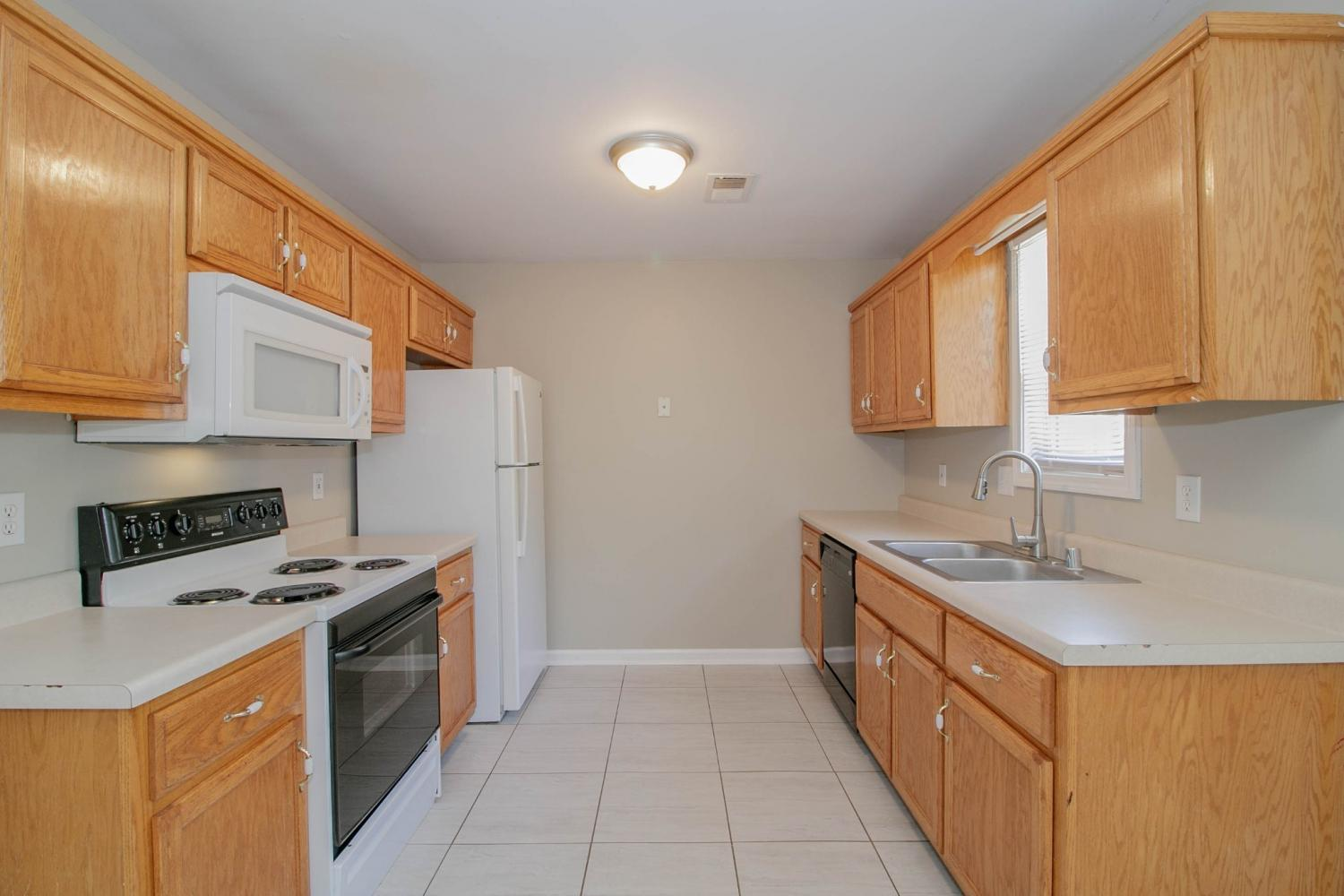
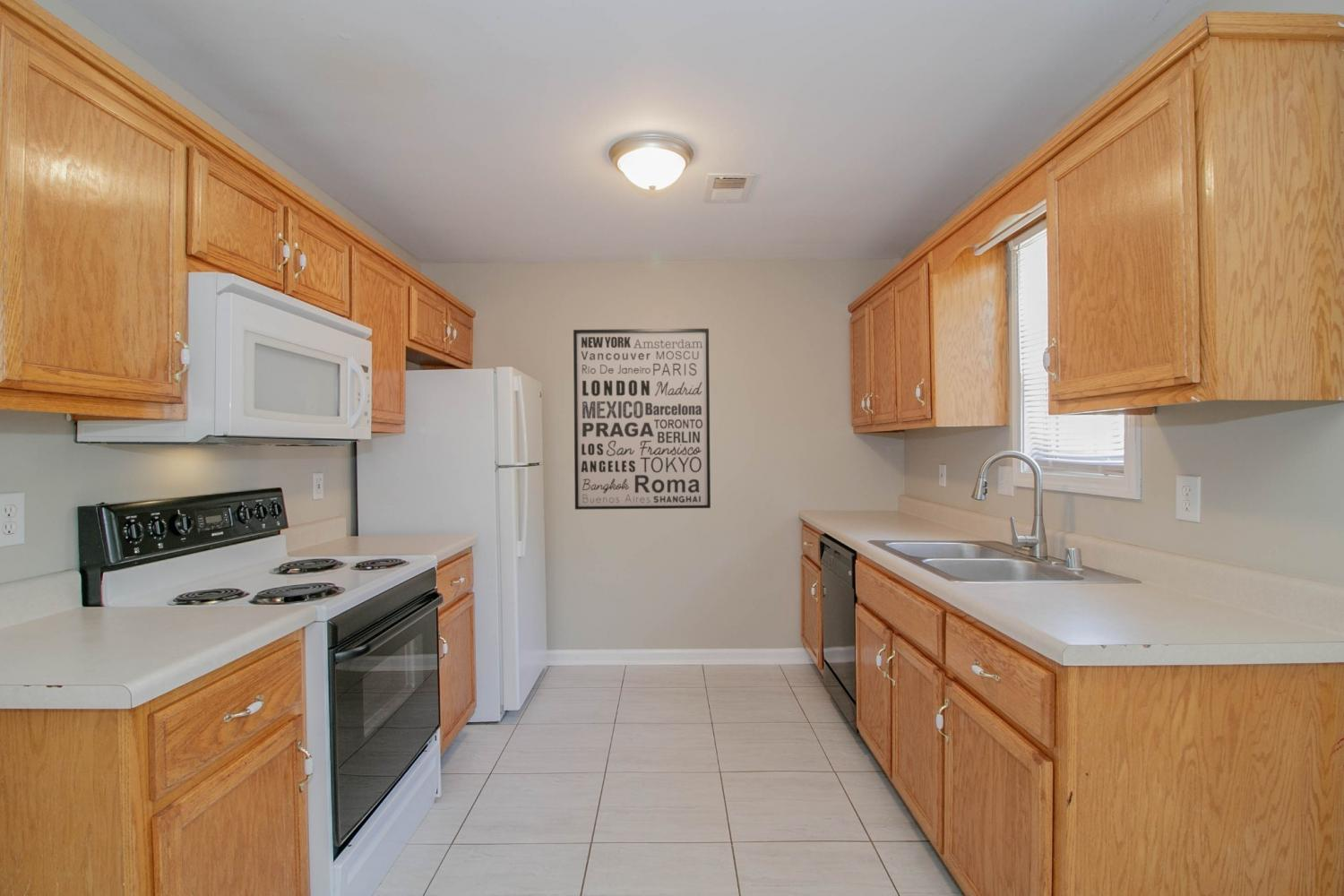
+ wall art (642, 418)
